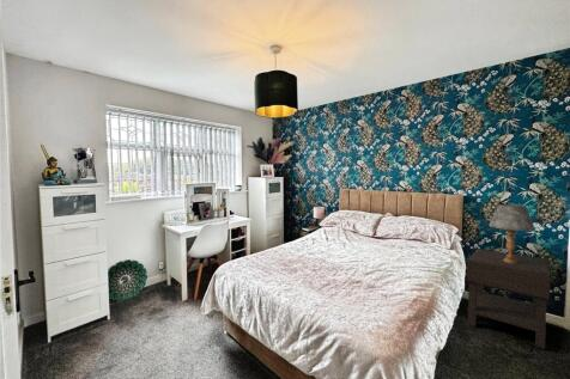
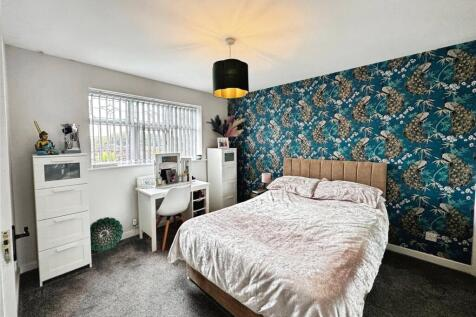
- table lamp (510, 233)
- nightstand (507, 291)
